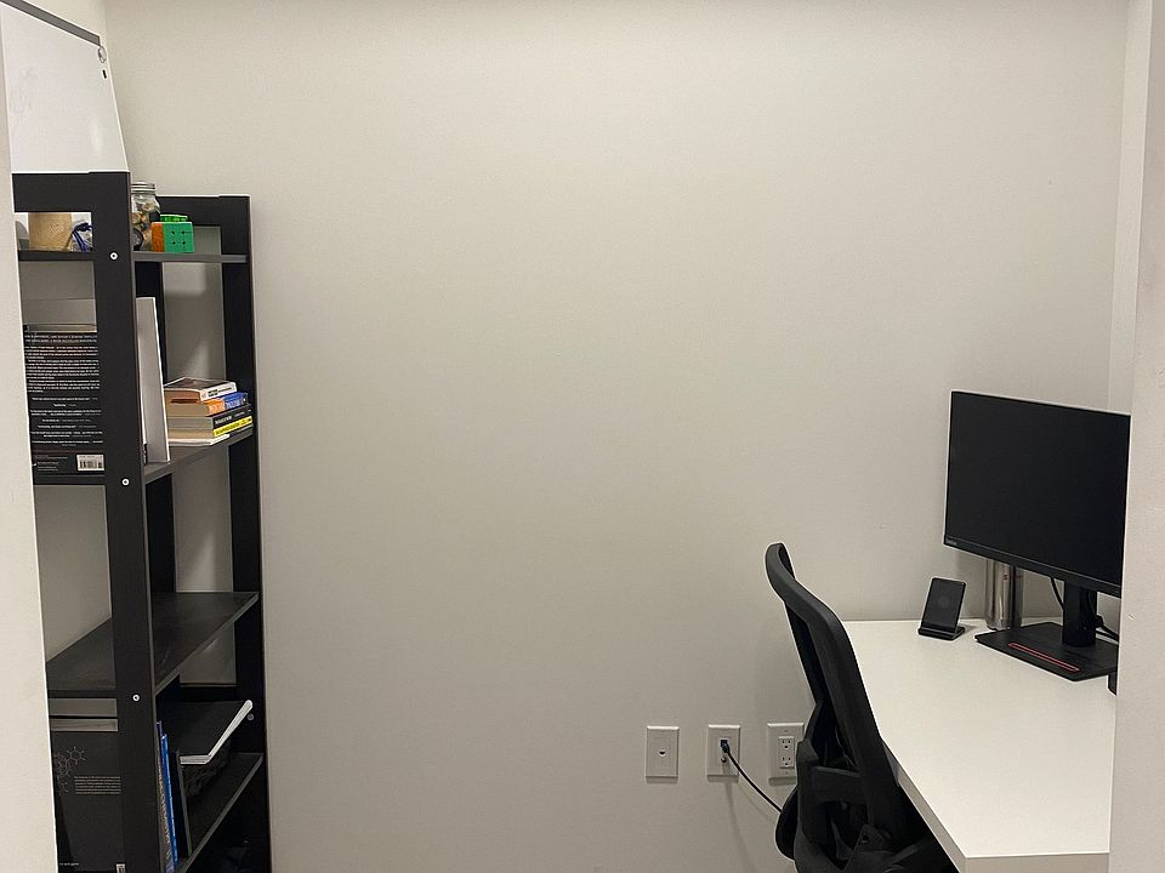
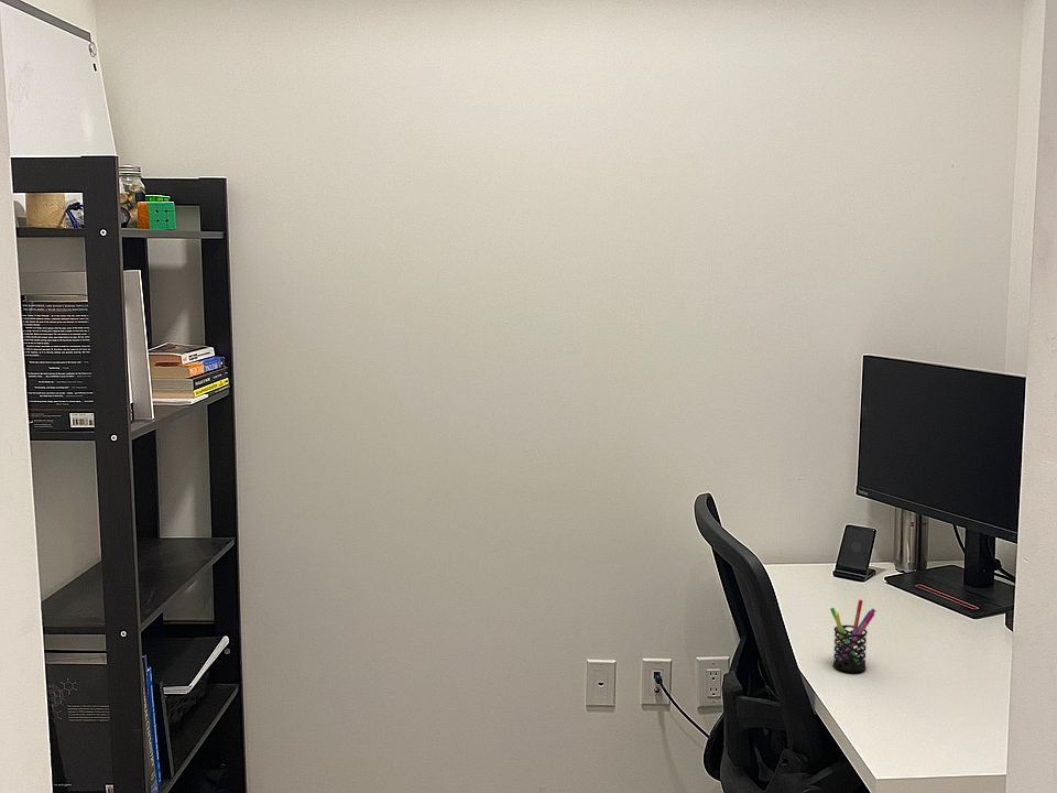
+ pen holder (848, 632)
